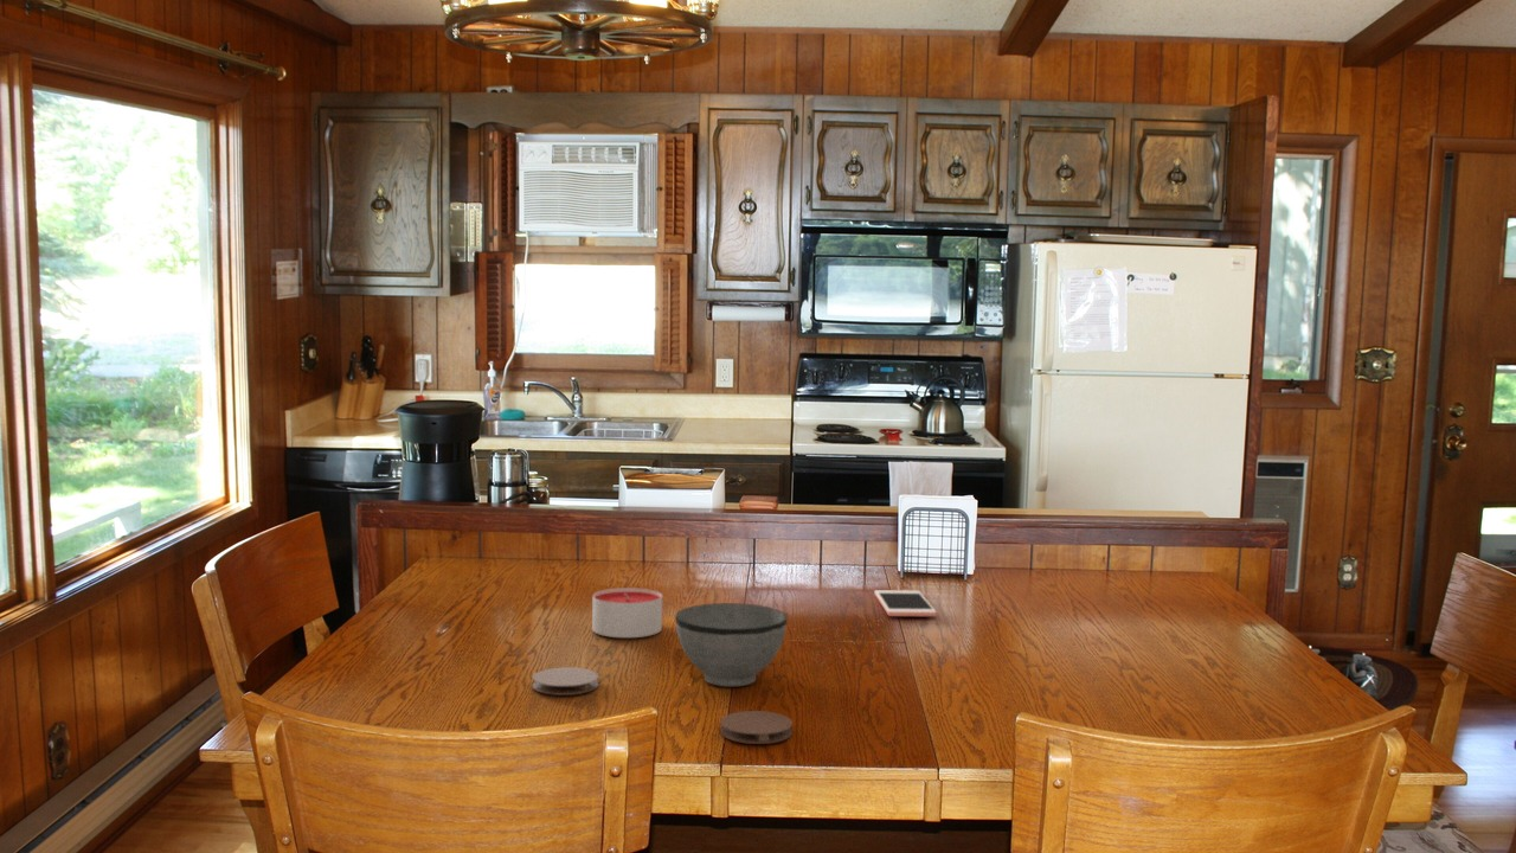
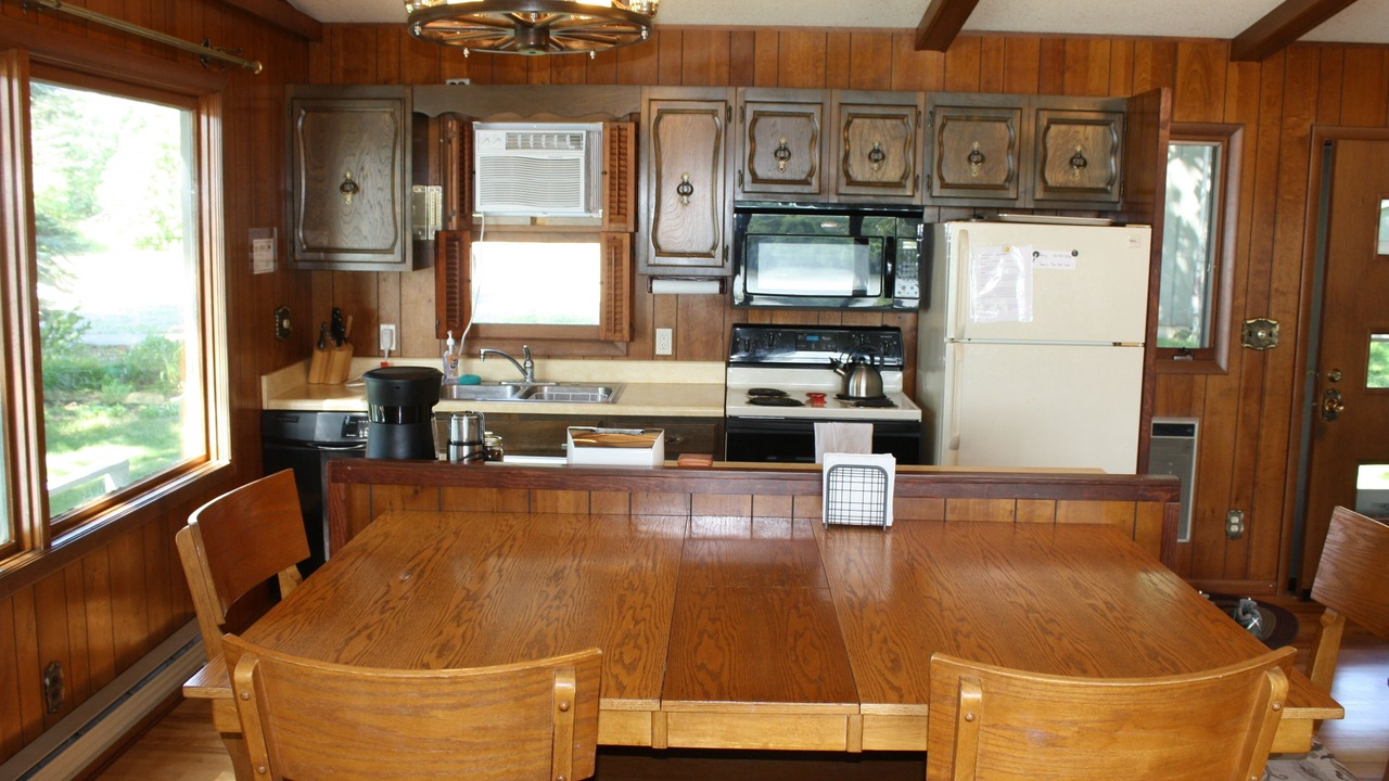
- bowl (731, 647)
- coaster (565, 680)
- candle (627, 610)
- coaster (756, 726)
- cell phone (904, 602)
